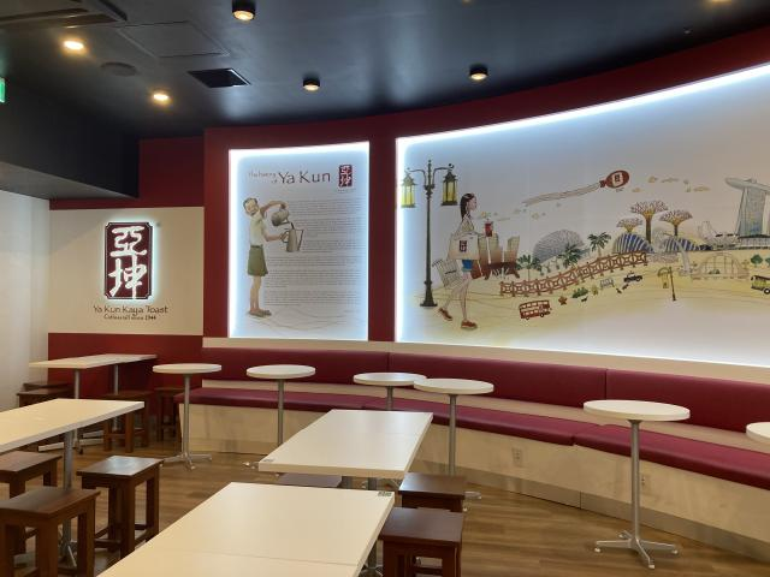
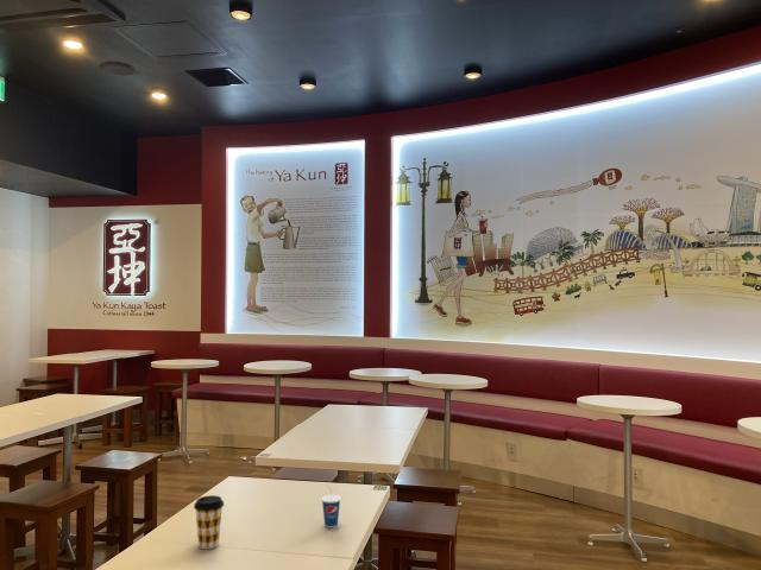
+ coffee cup (208, 521)
+ cup (331, 504)
